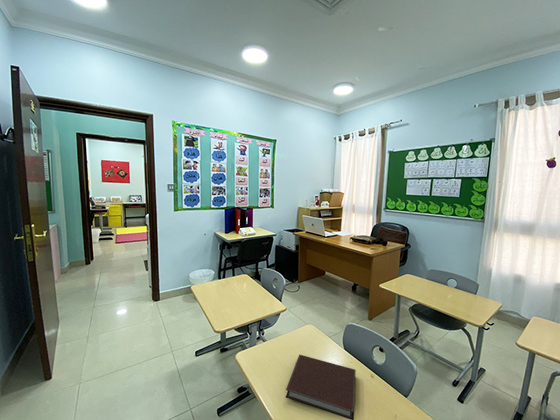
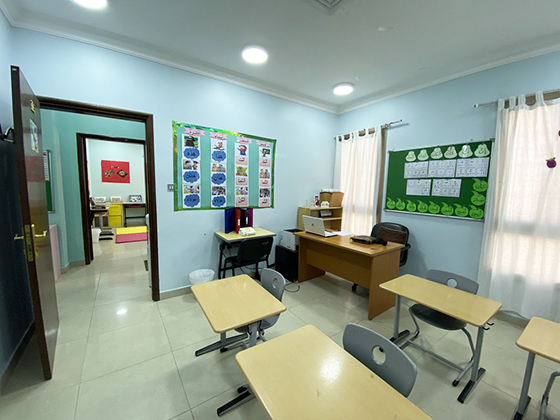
- notebook (322, 382)
